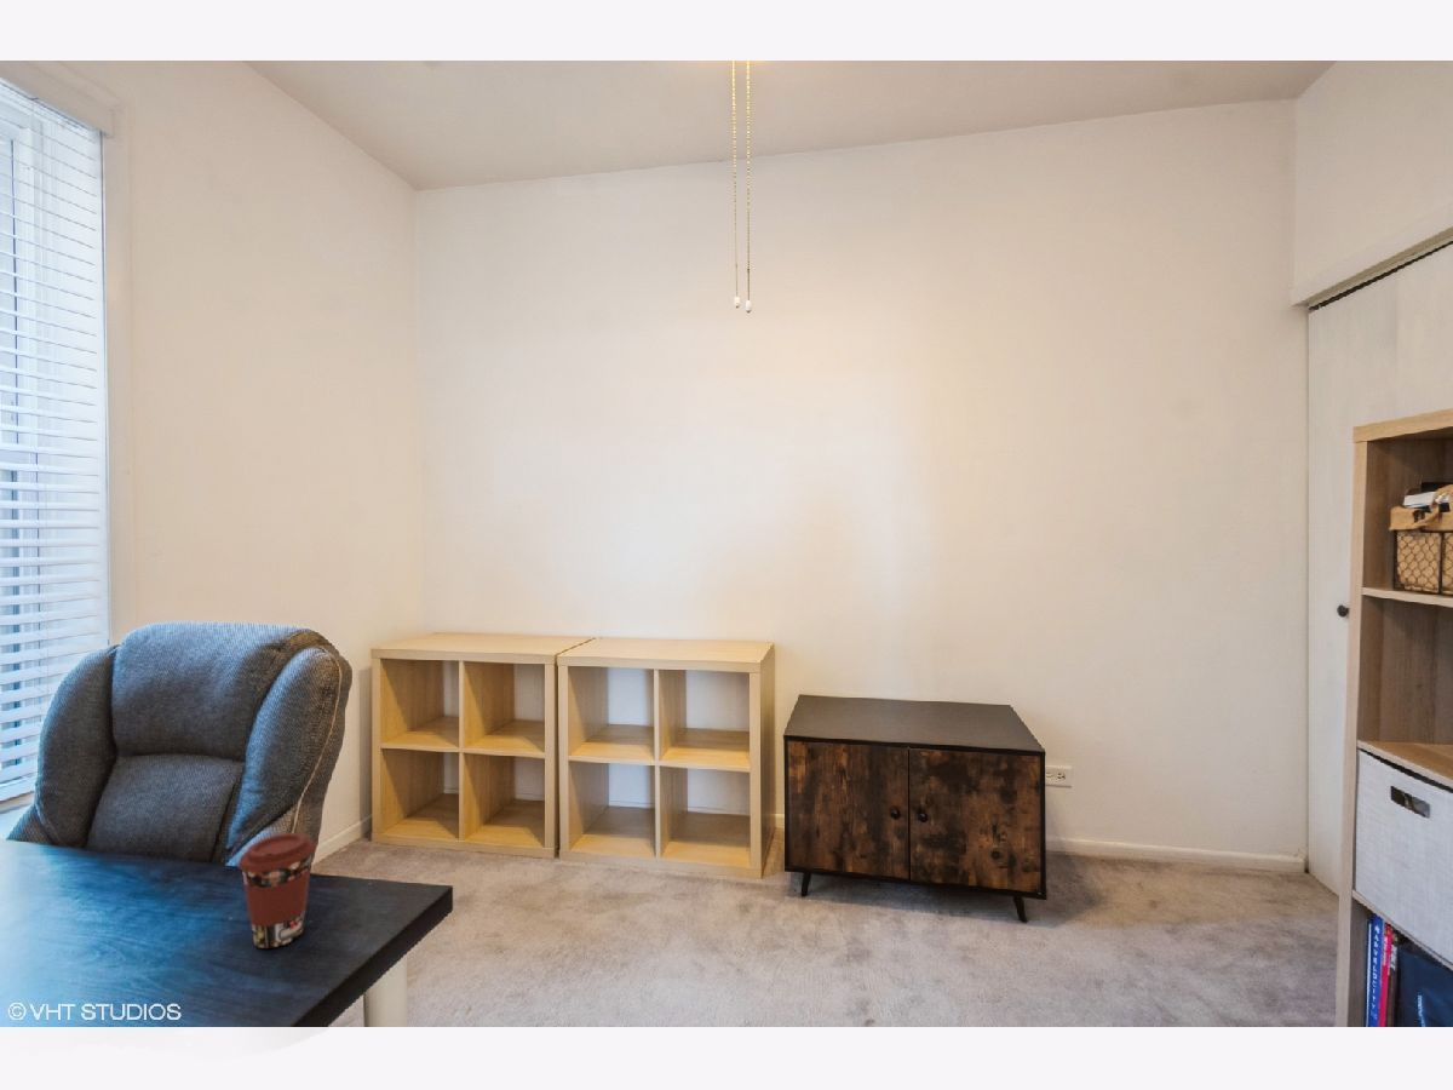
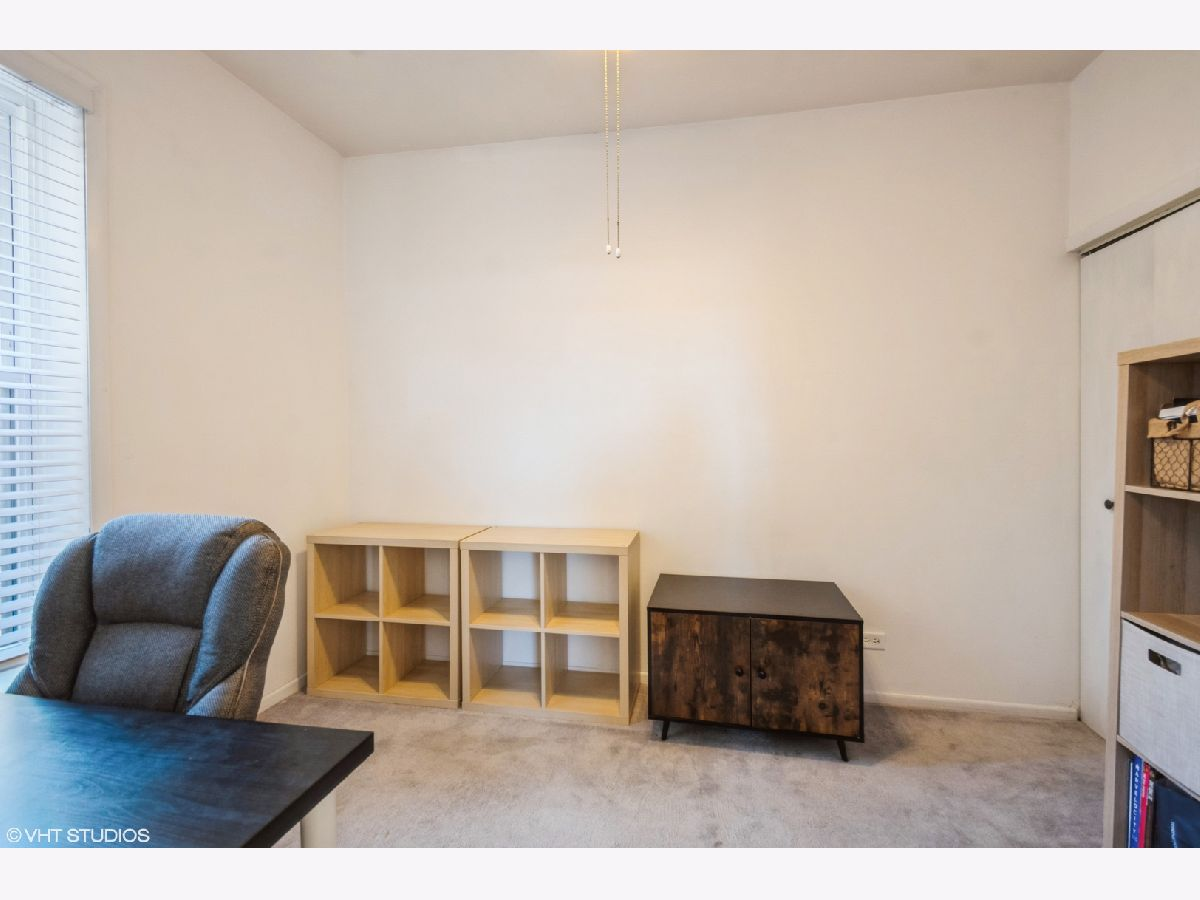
- coffee cup (277, 889)
